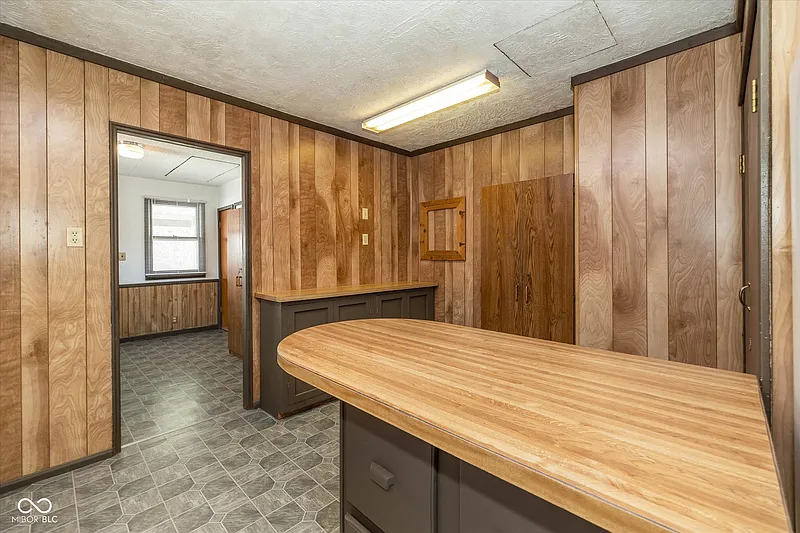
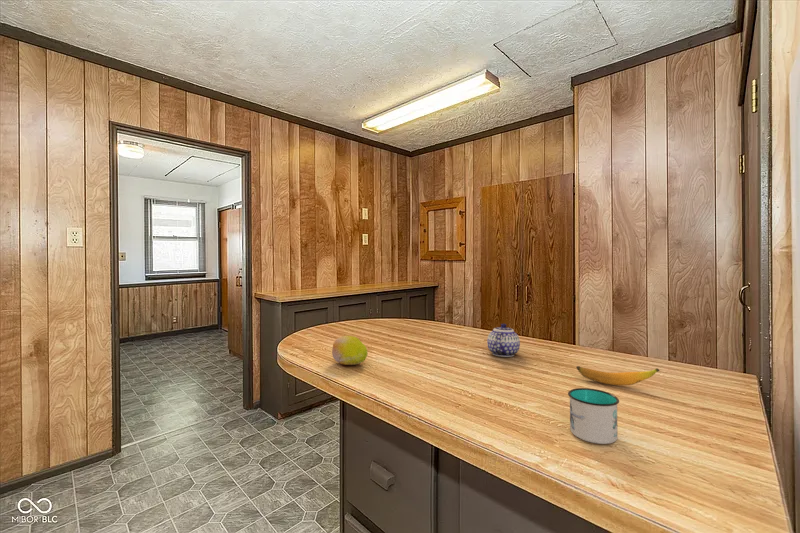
+ mug (593, 412)
+ banana (615, 374)
+ fruit (350, 350)
+ teapot (503, 339)
